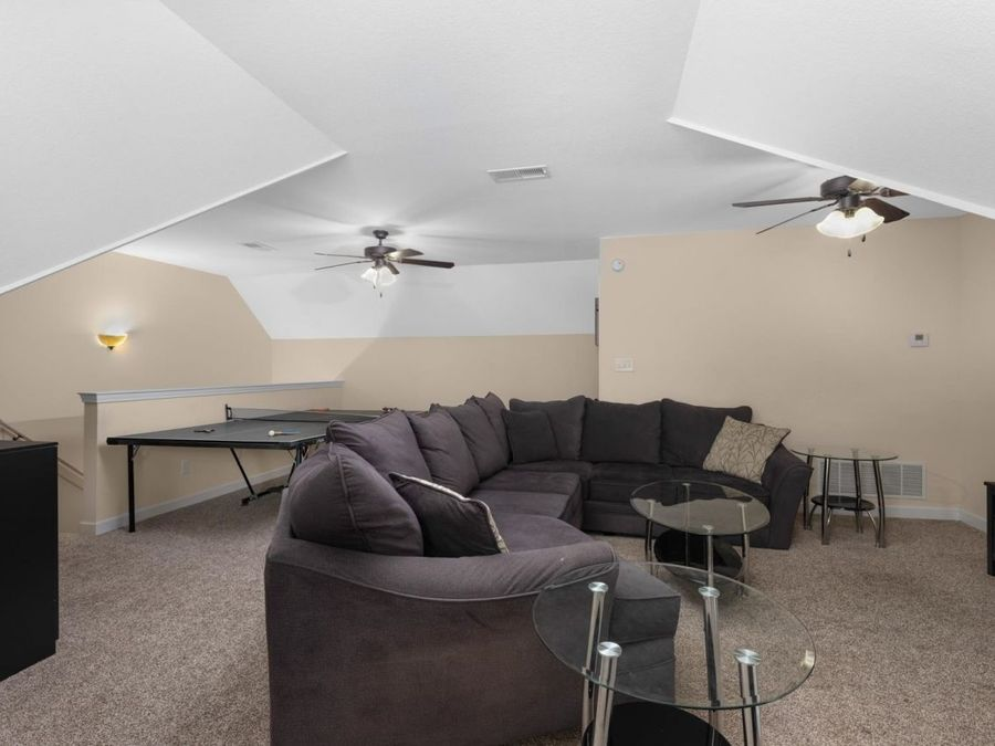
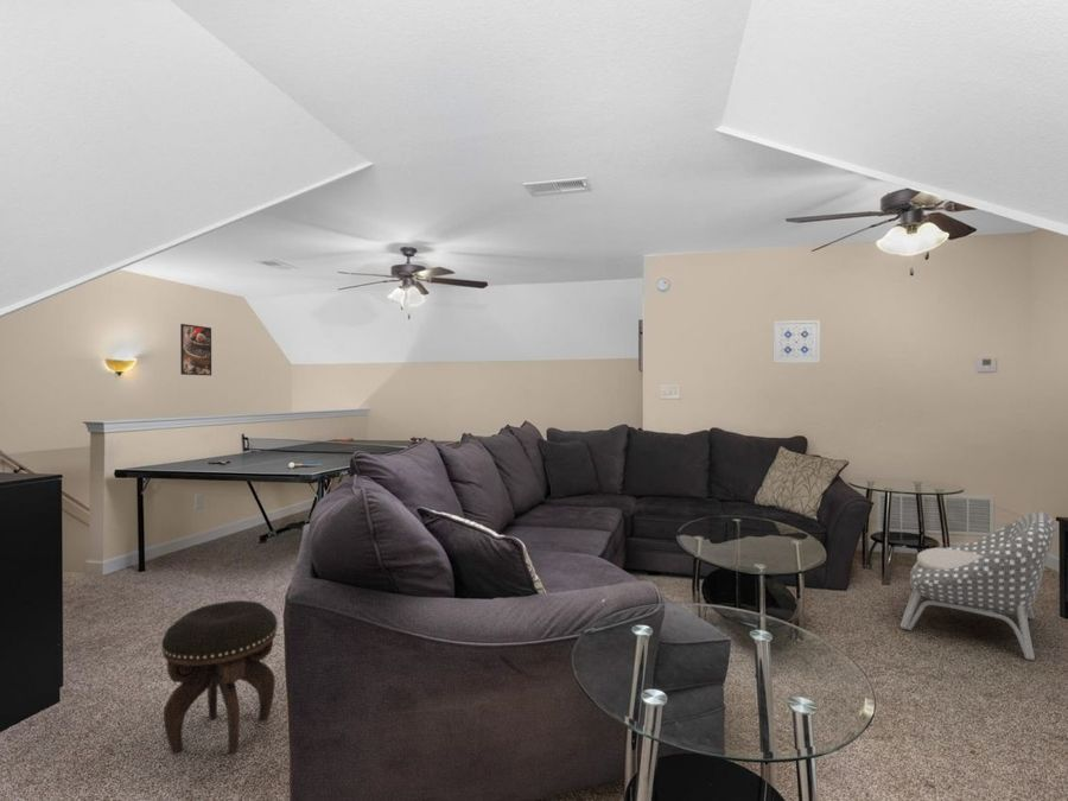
+ wall art (795, 342)
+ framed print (196, 350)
+ armchair (970, 565)
+ footstool (222, 673)
